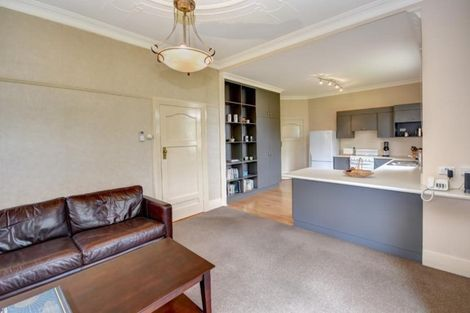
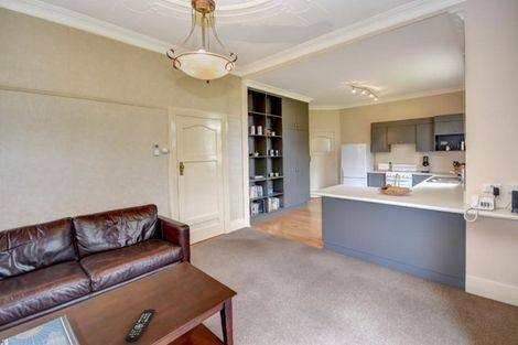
+ remote control (141, 324)
